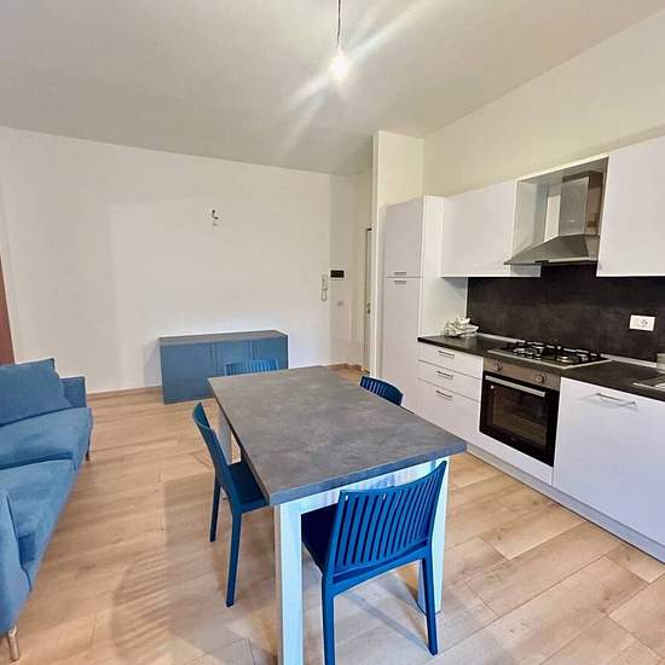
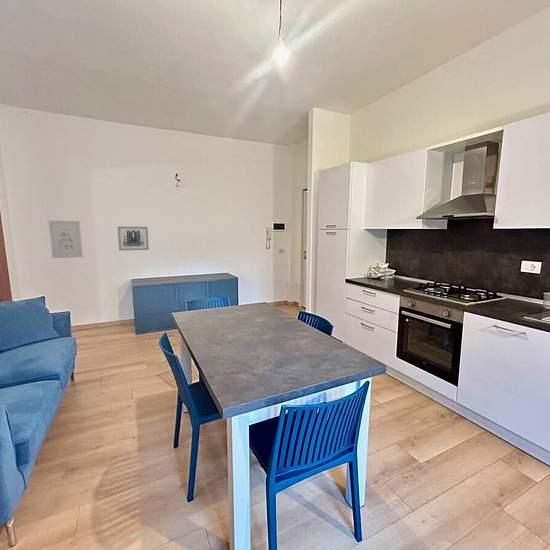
+ wall art (66, 239)
+ wall art (133, 238)
